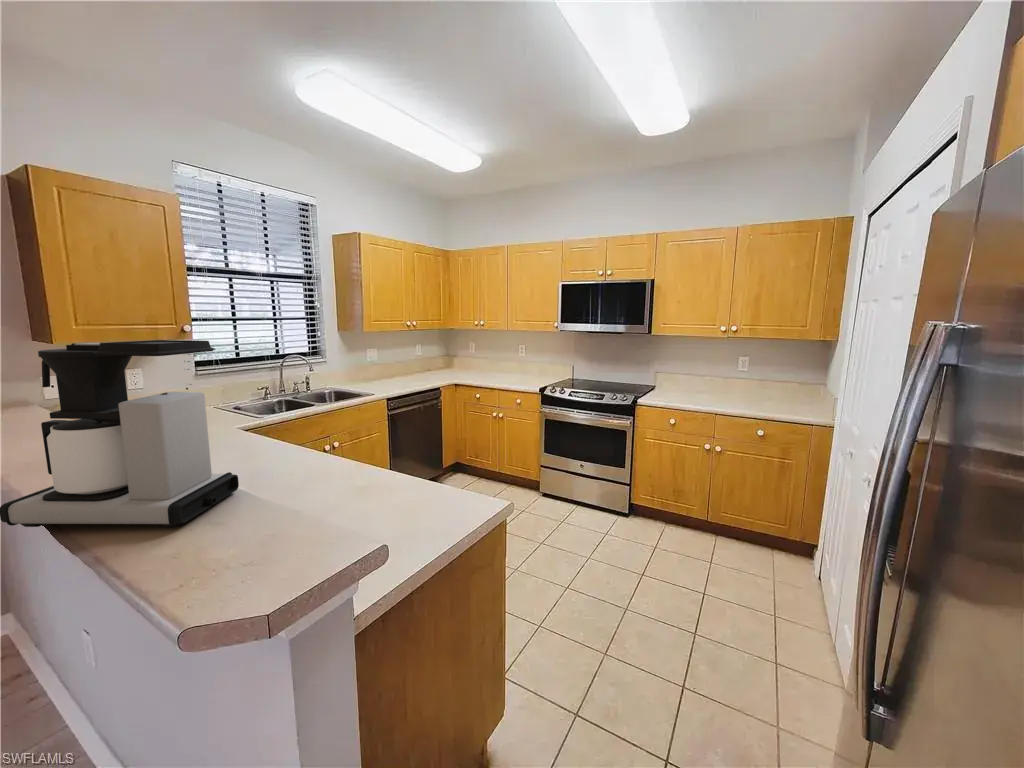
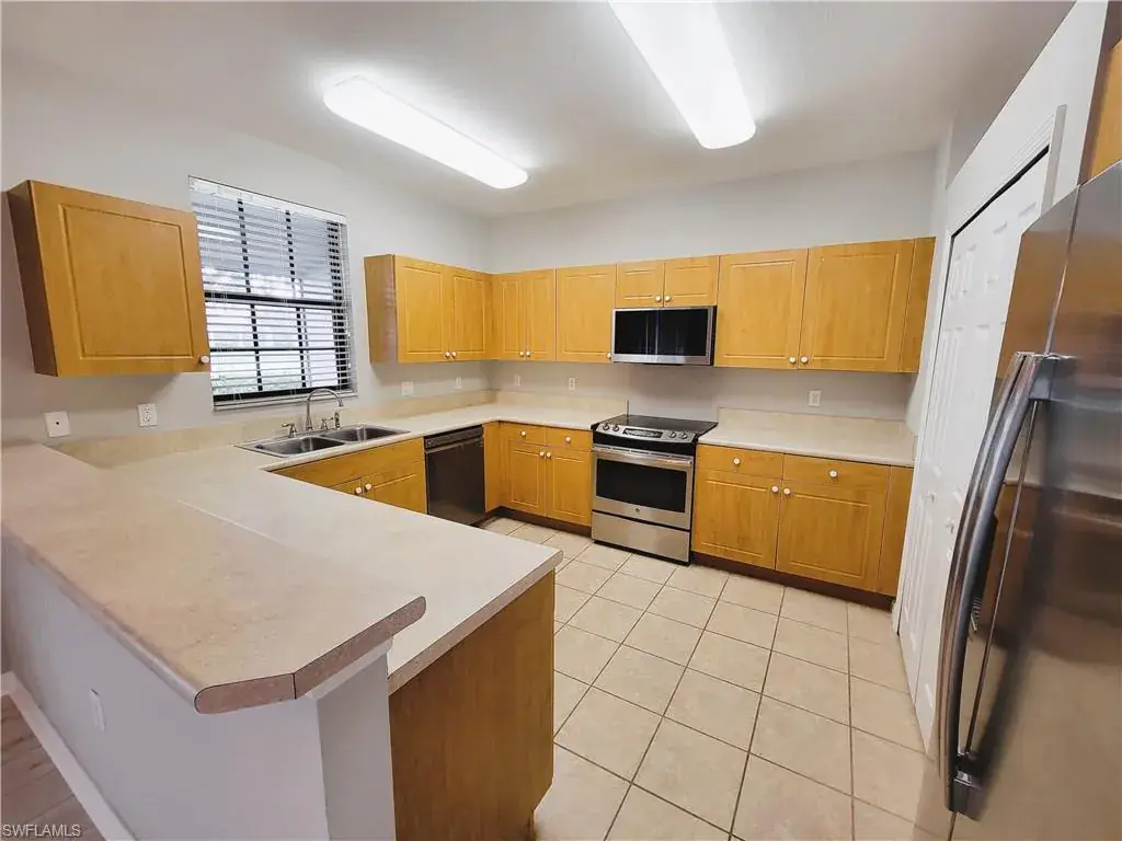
- coffee maker (123, 428)
